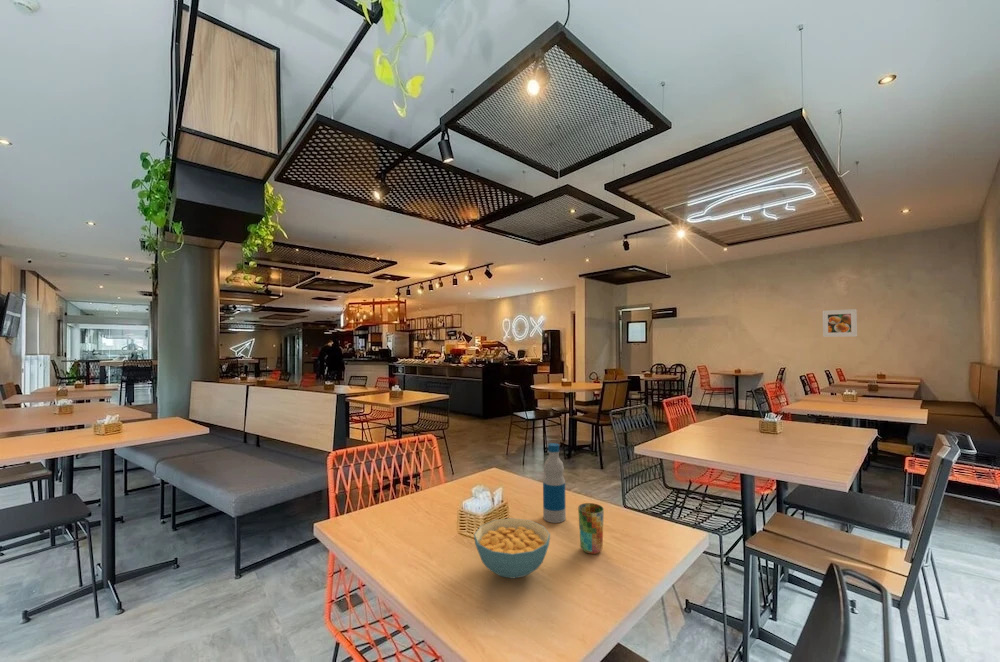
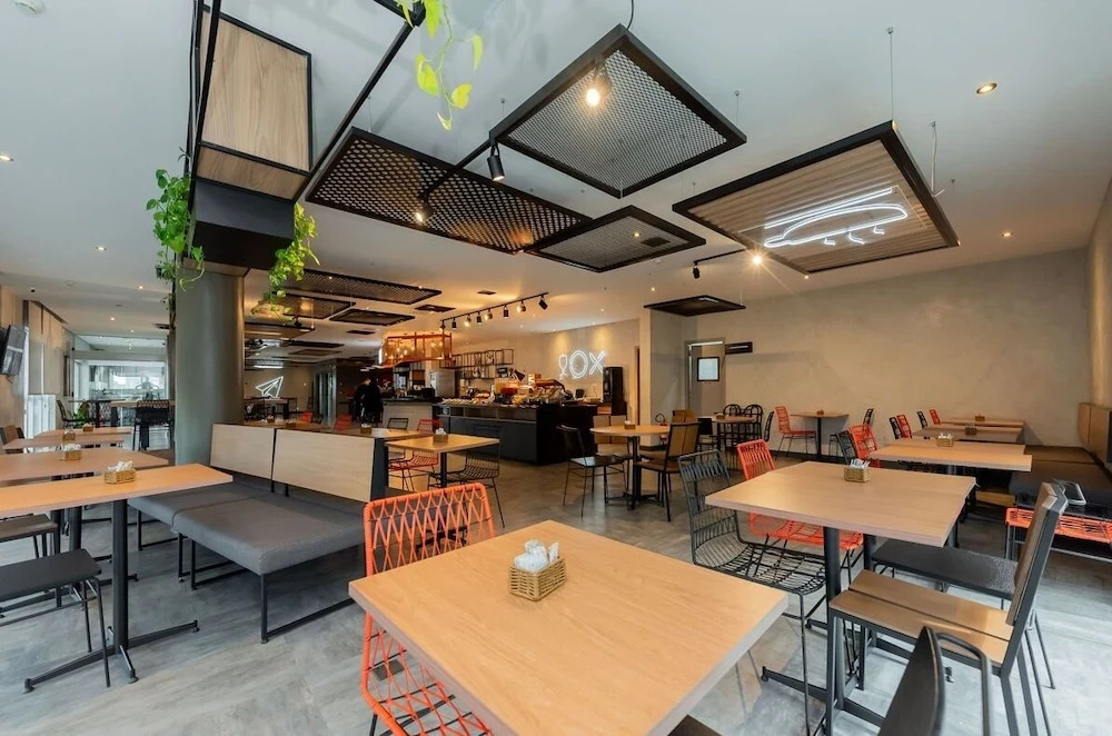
- cereal bowl (512, 553)
- cup (591, 528)
- bottle (554, 481)
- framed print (839, 323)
